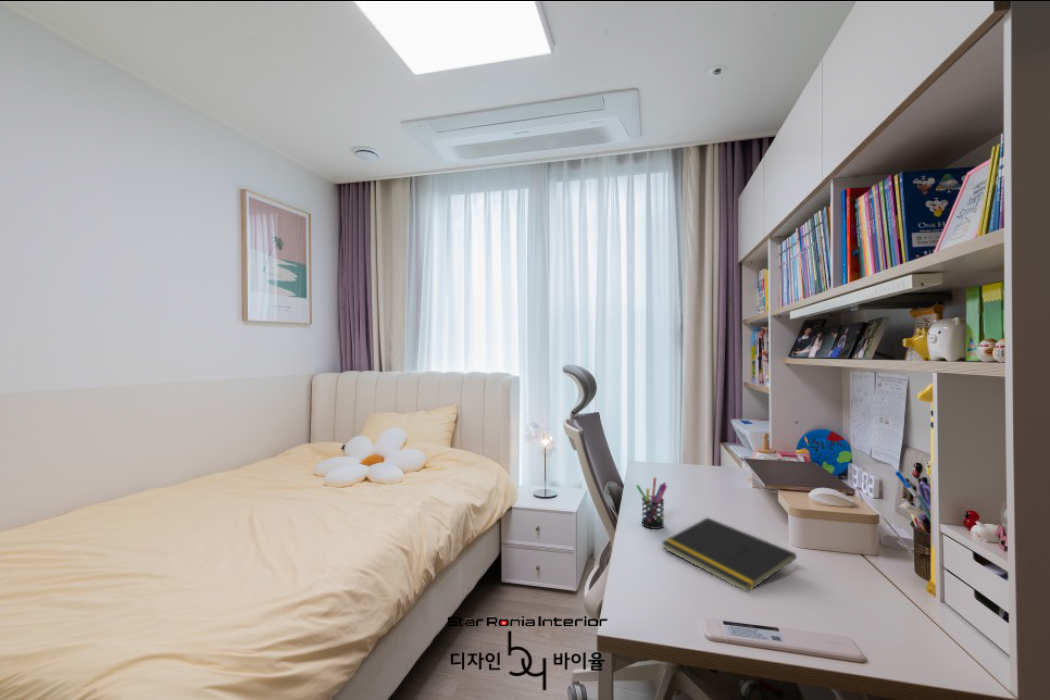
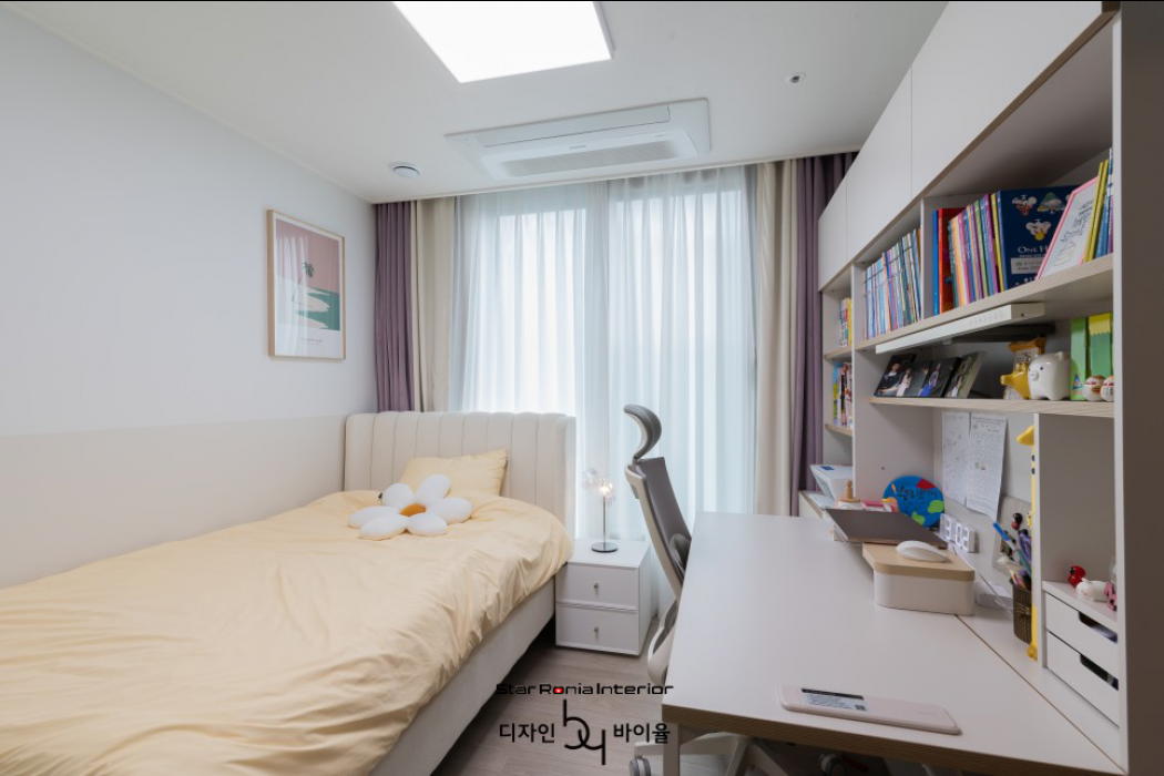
- notepad (724, 550)
- pen holder (650, 501)
